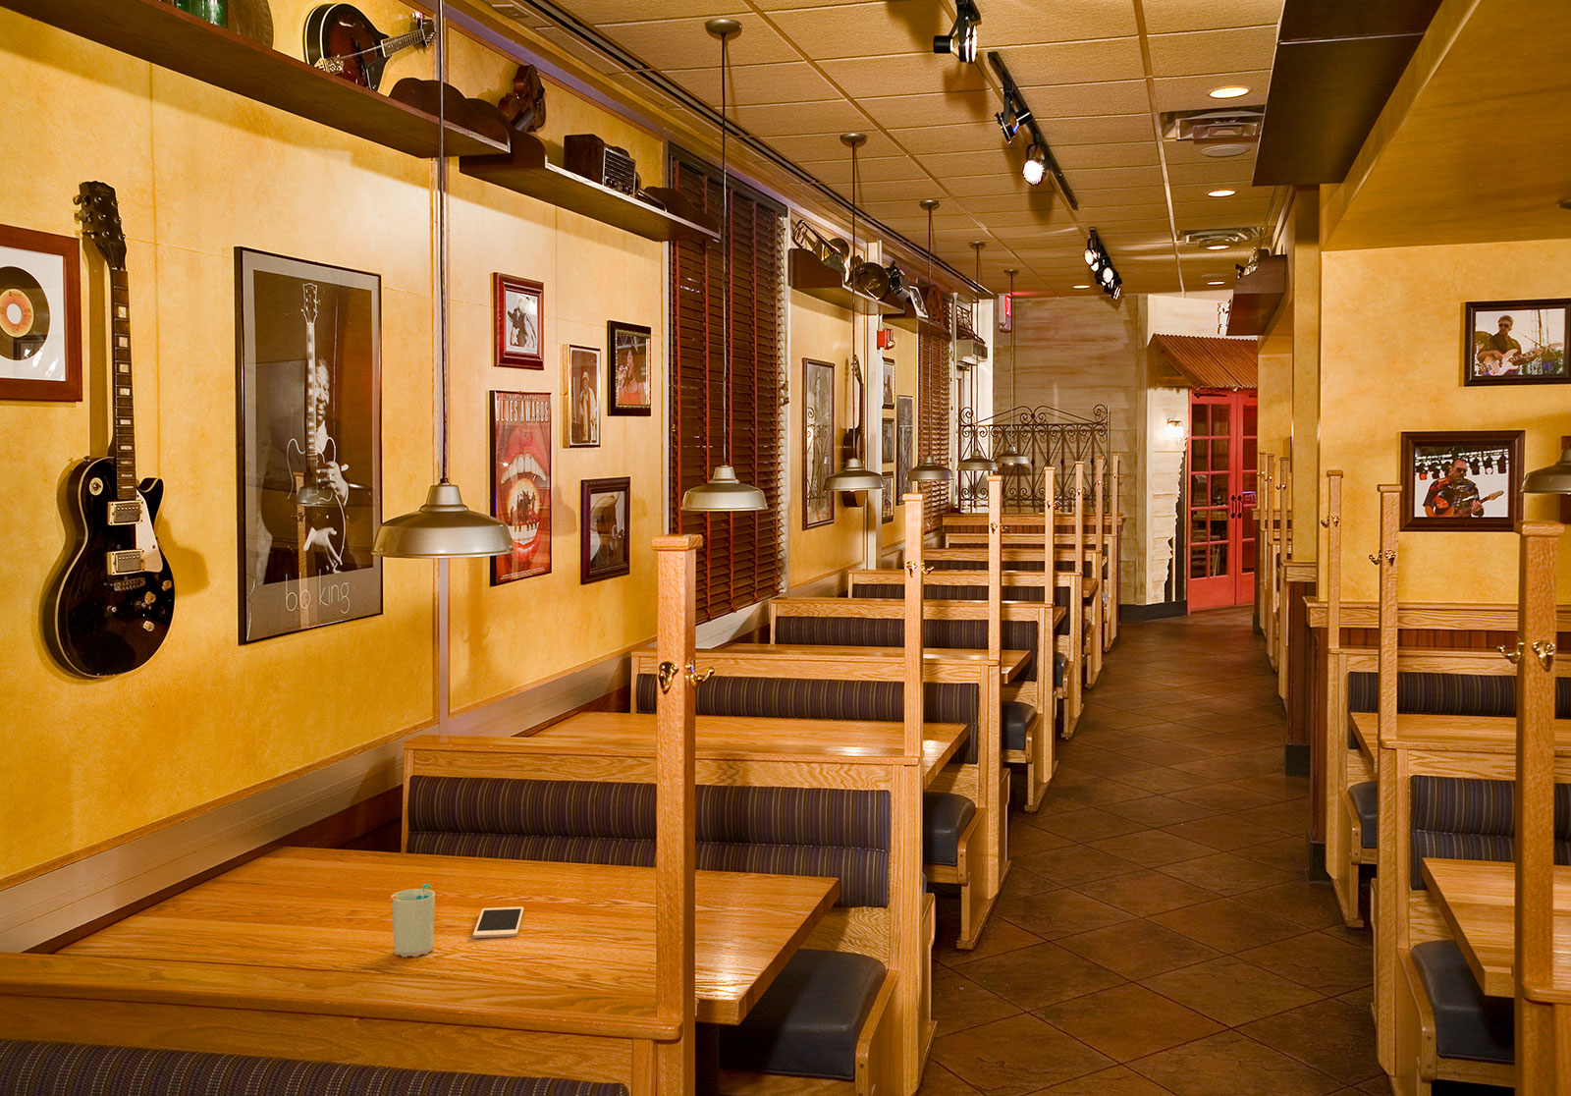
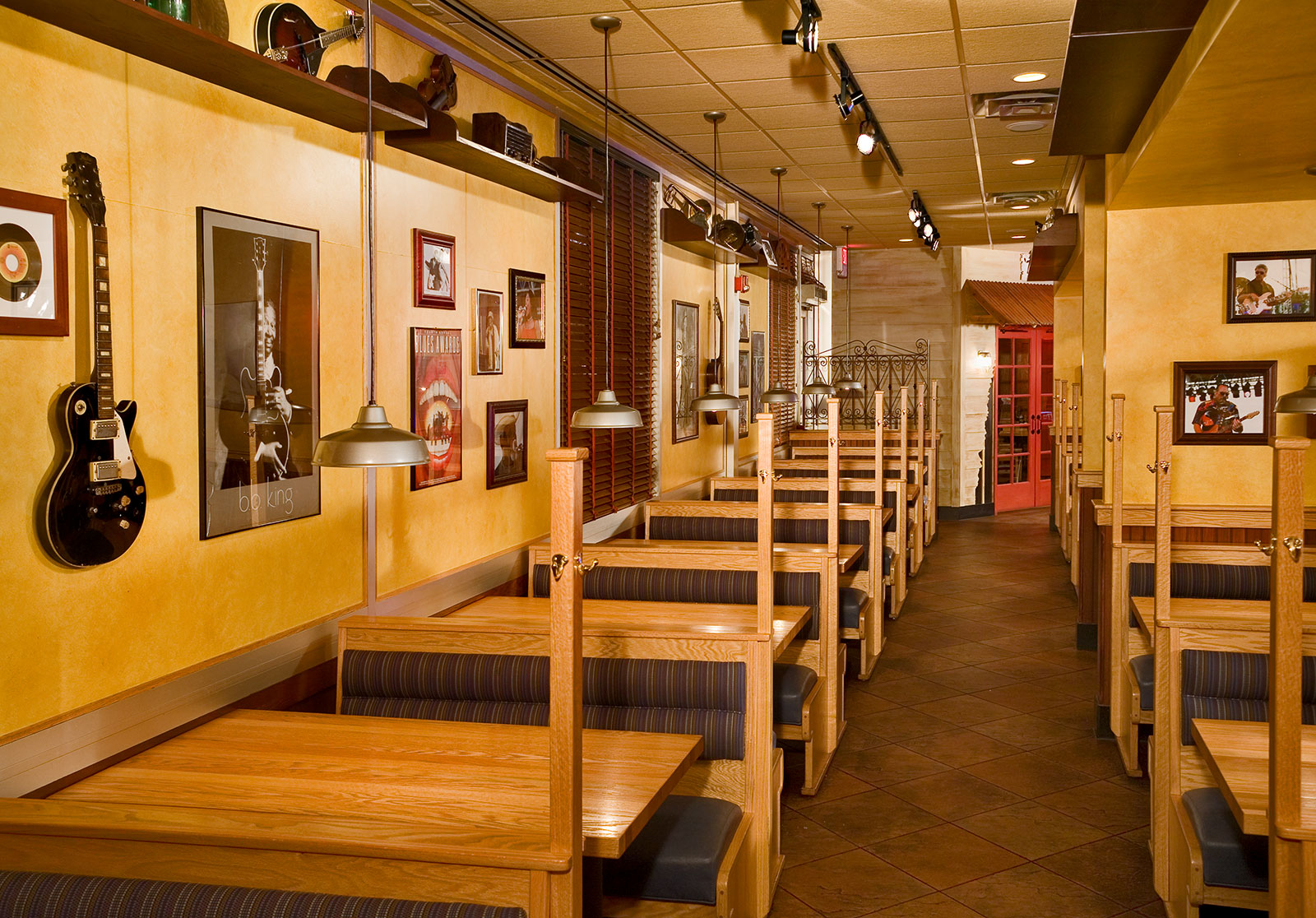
- cup (412, 916)
- cell phone (499, 922)
